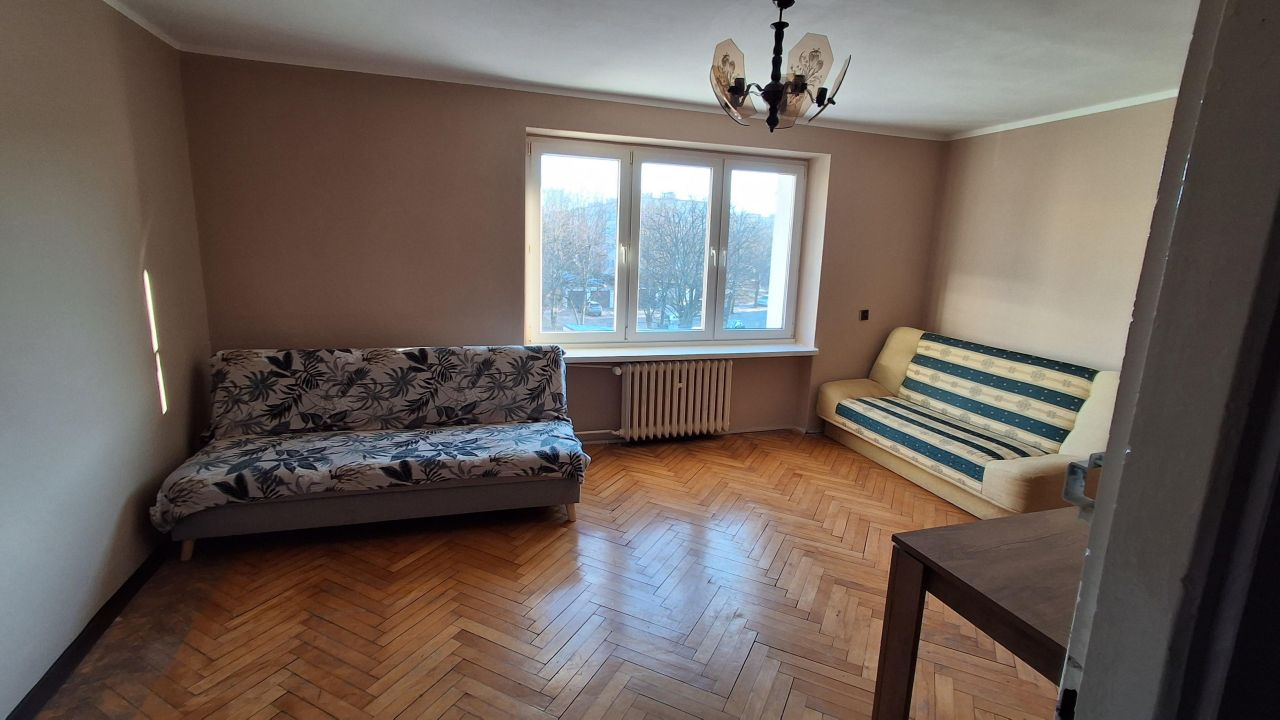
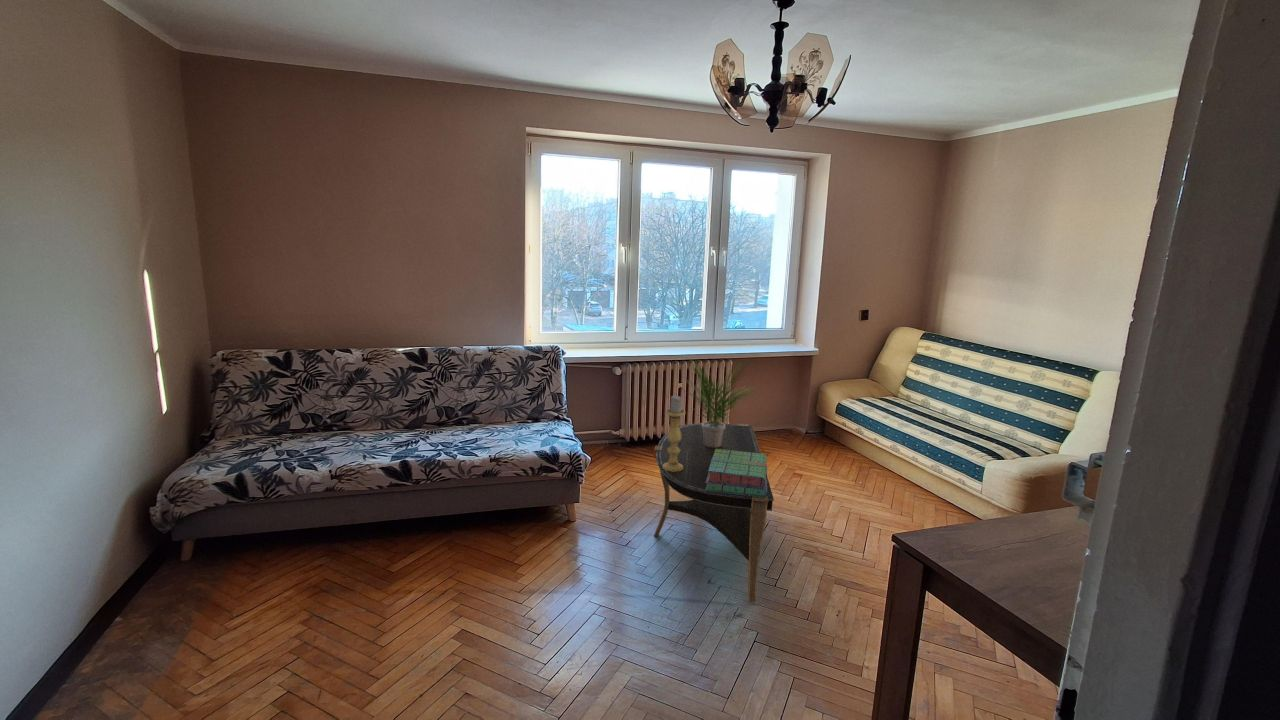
+ coffee table (705, 495)
+ candle holder (674, 431)
+ stack of books (738, 470)
+ potted plant (715, 402)
